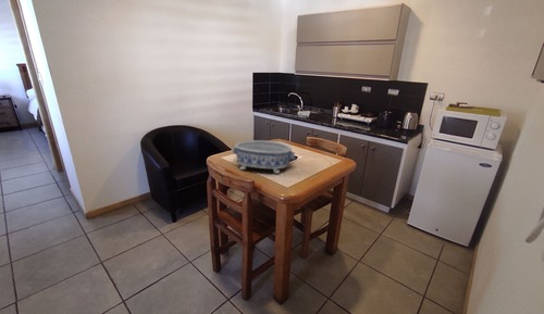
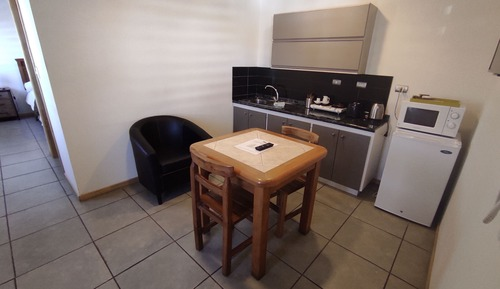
- decorative bowl (262, 155)
